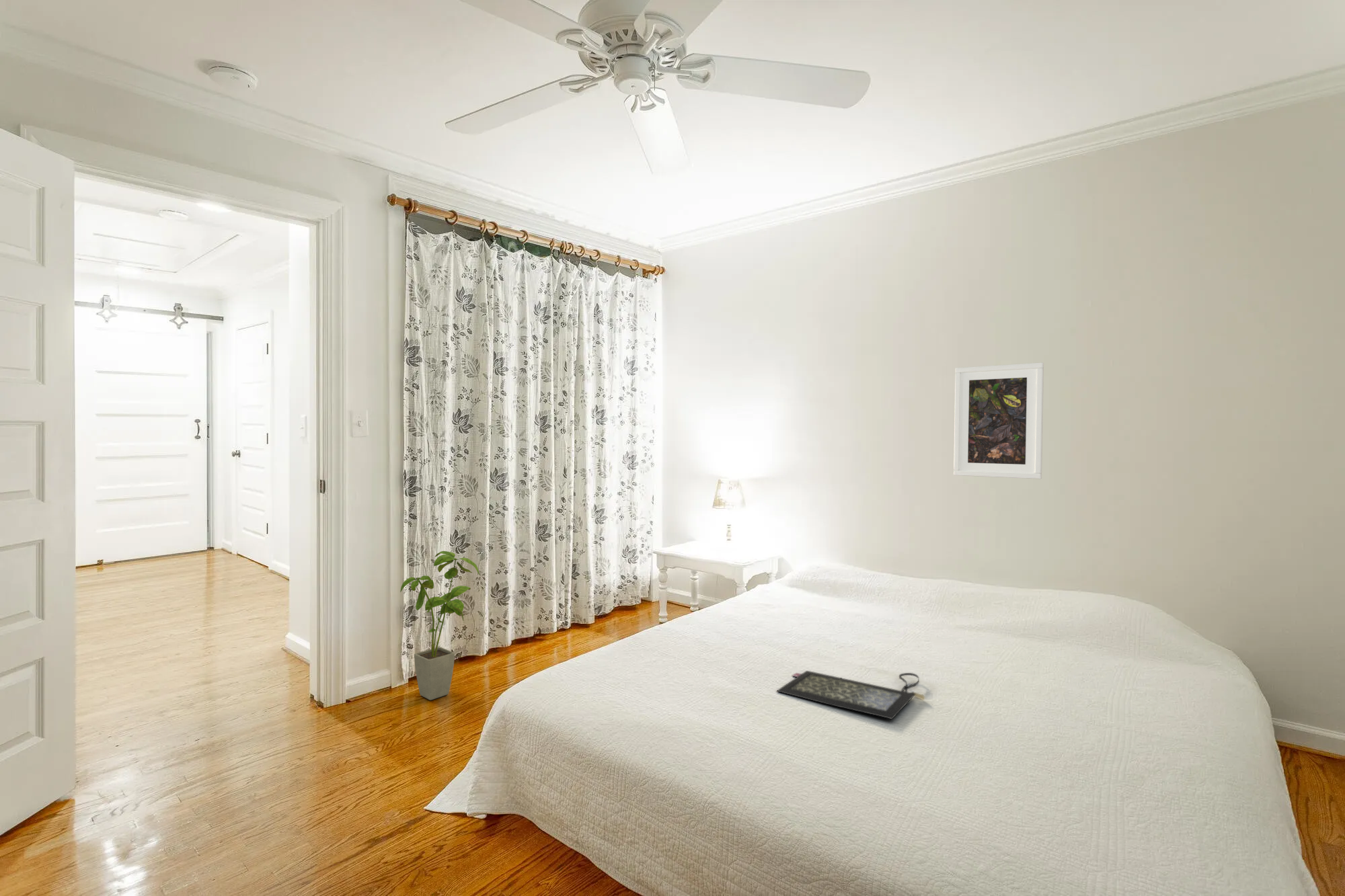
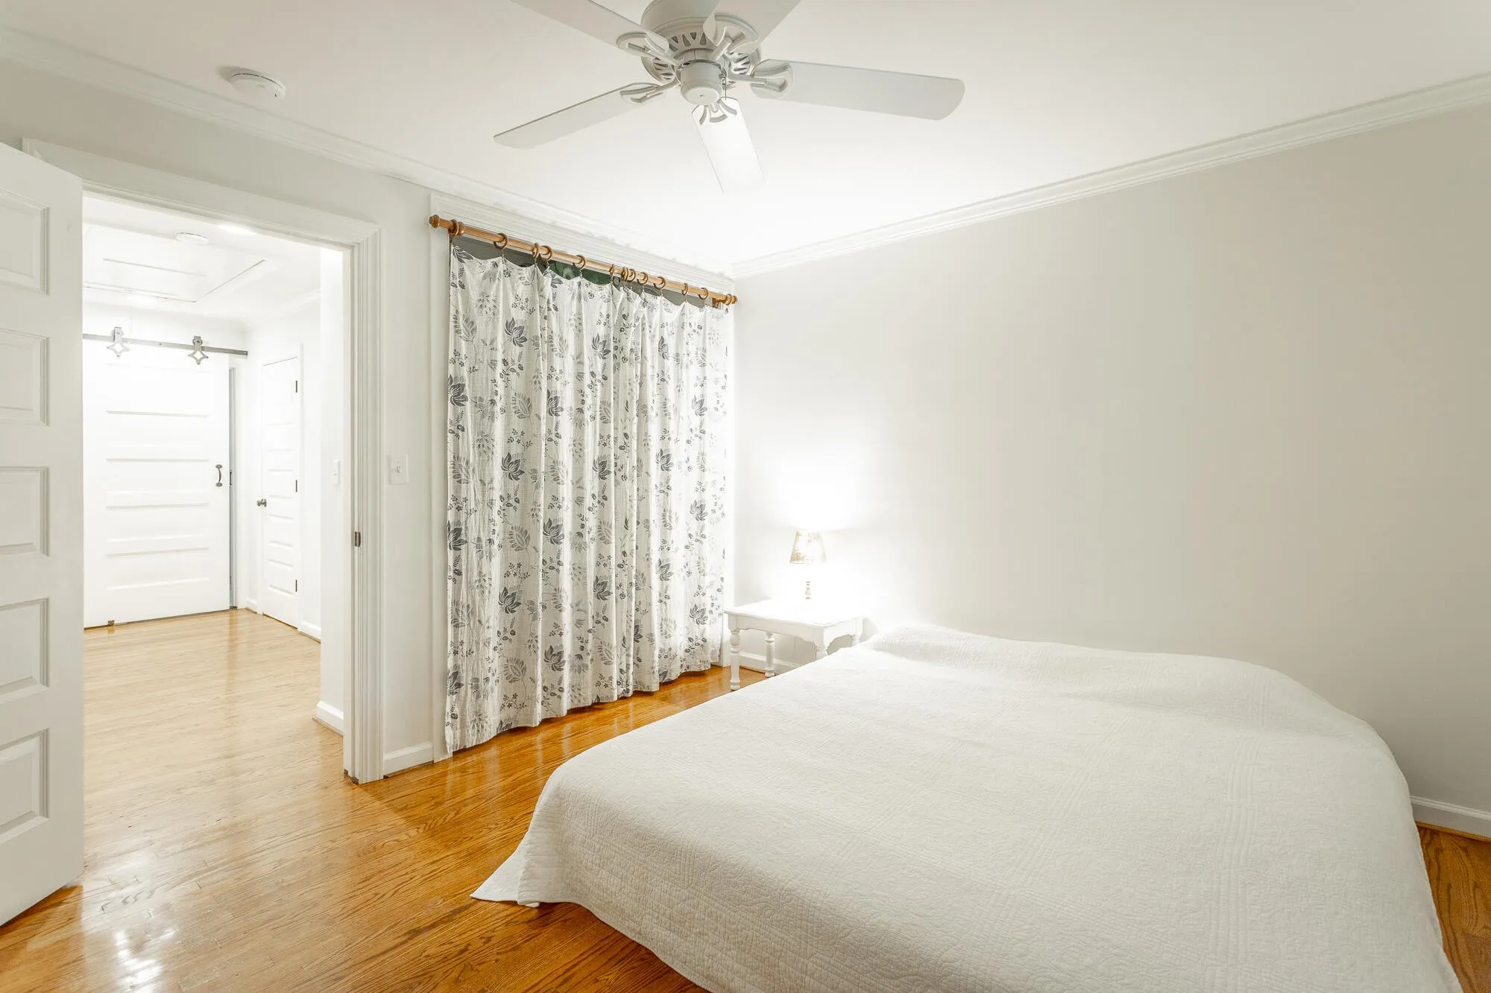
- house plant (443, 622)
- clutch bag (852, 692)
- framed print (997, 421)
